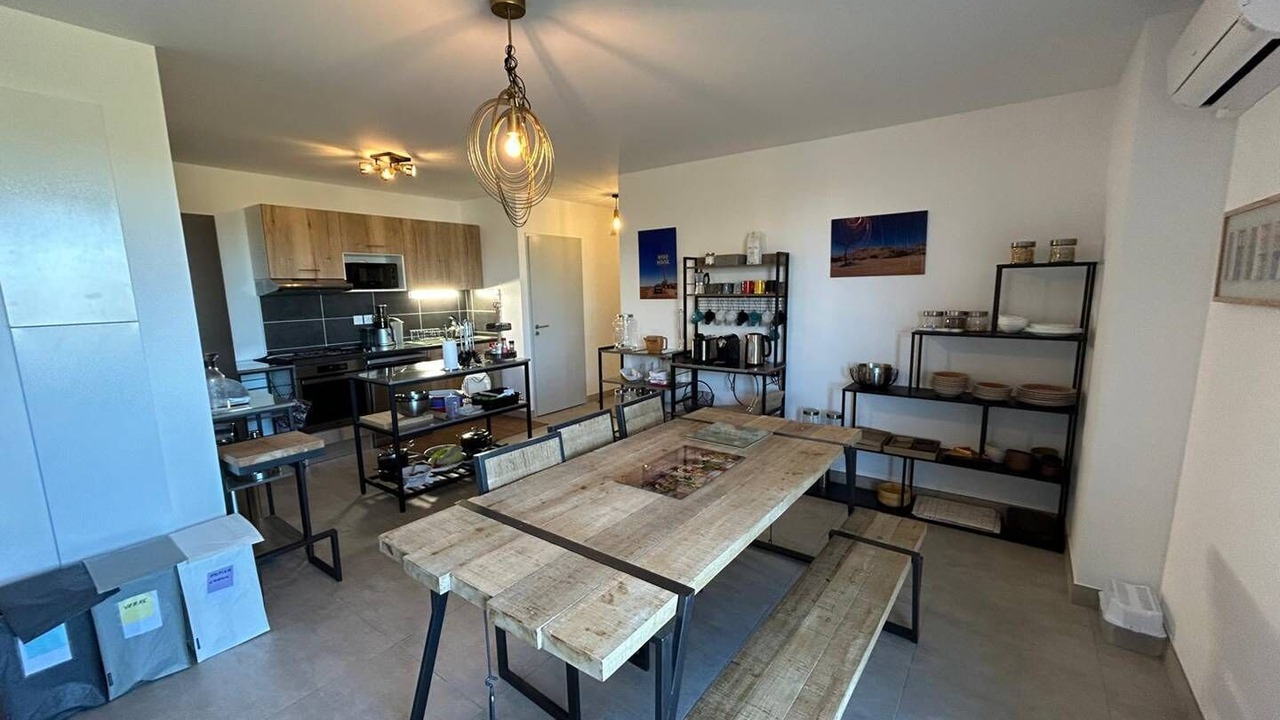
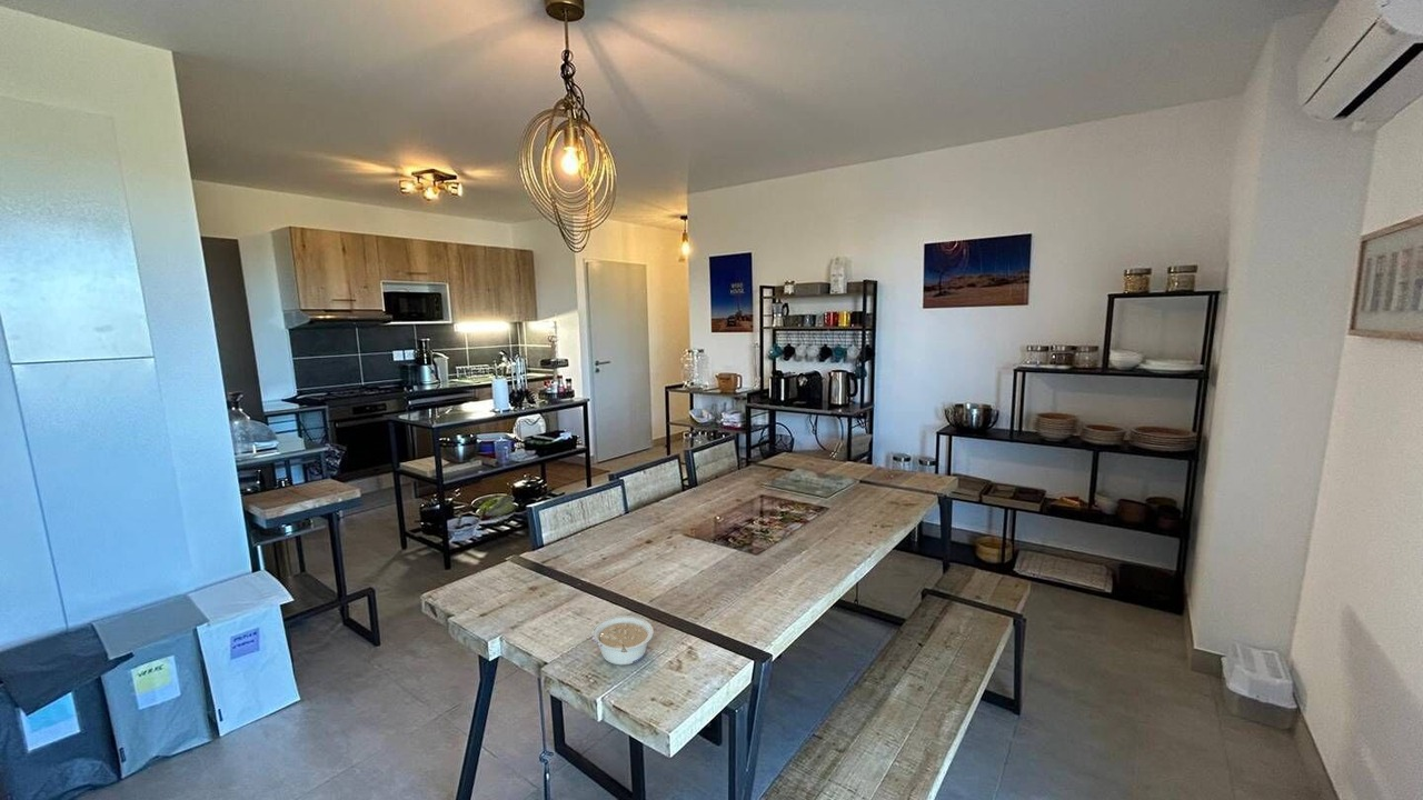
+ legume (624, 640)
